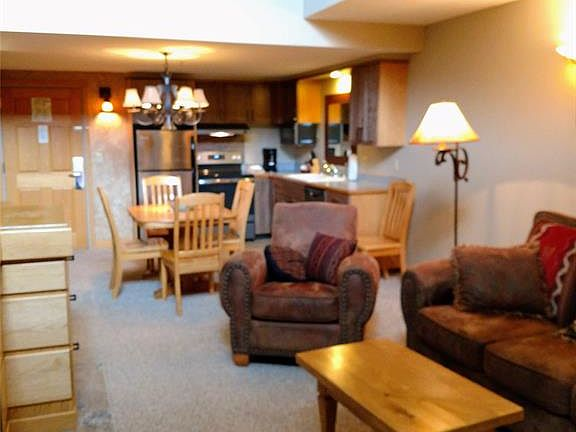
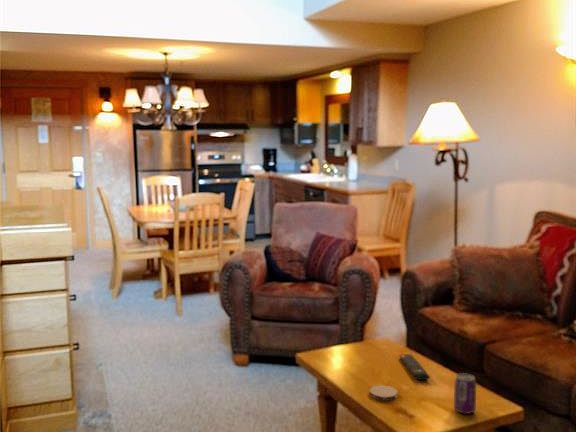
+ remote control (413, 366)
+ beverage can (465, 393)
+ coaster (383, 392)
